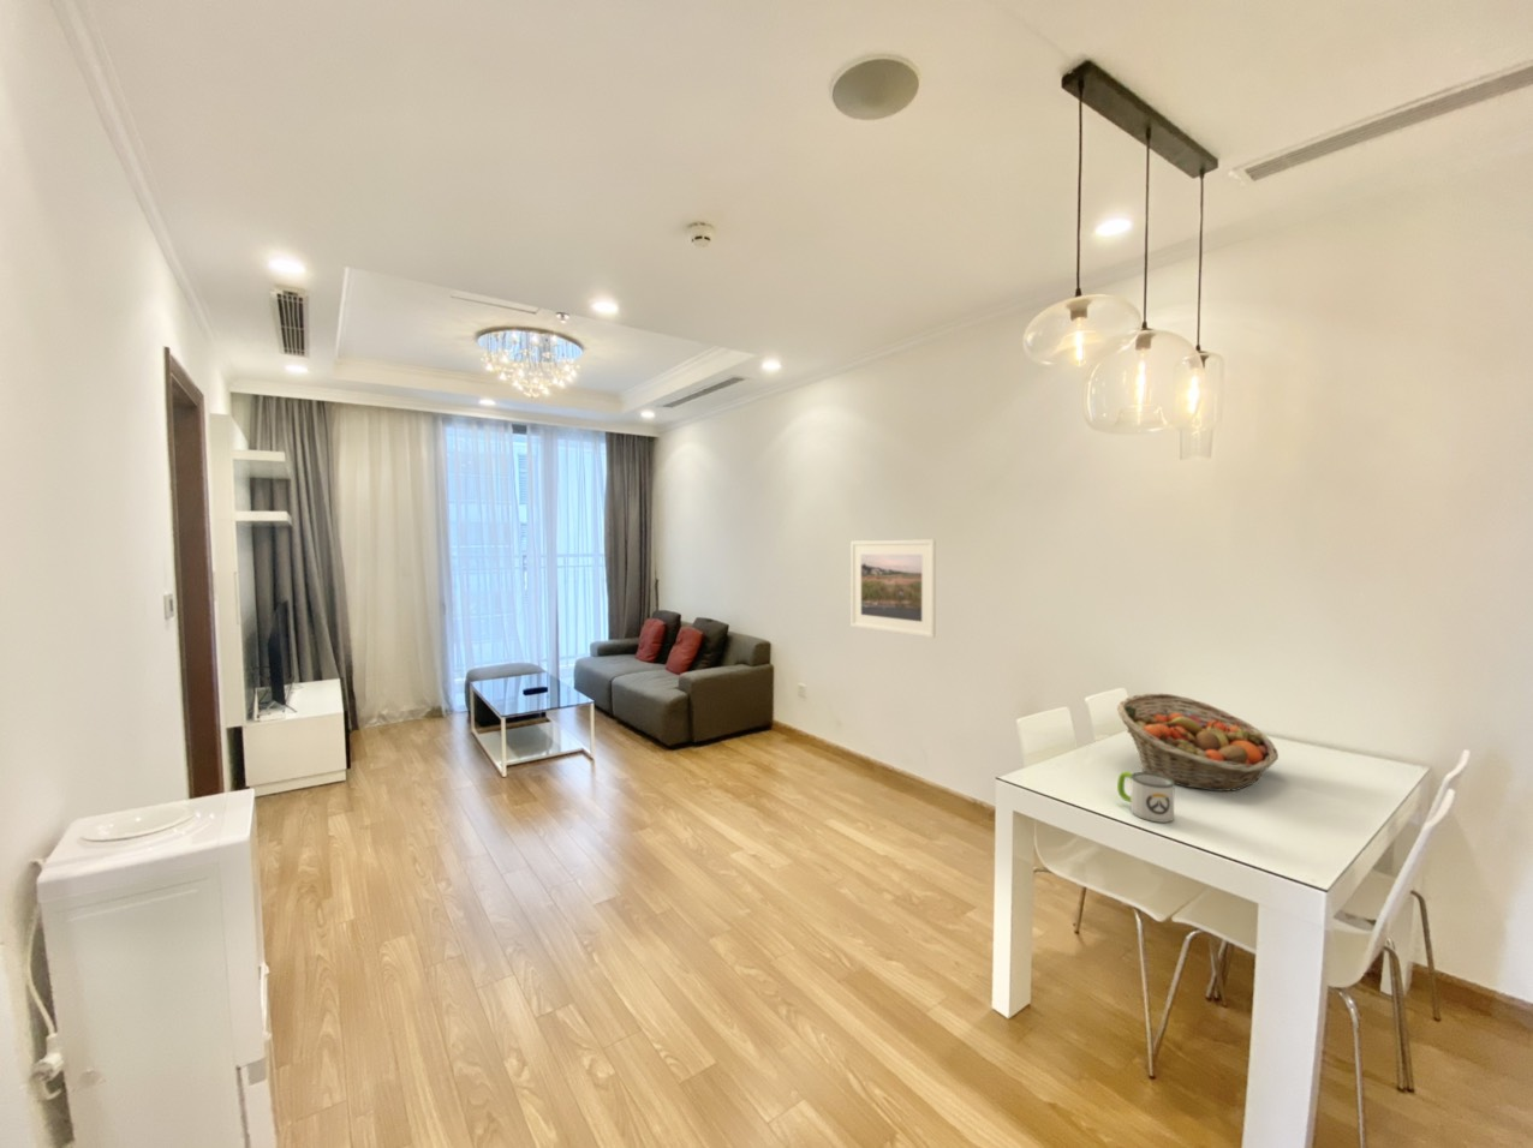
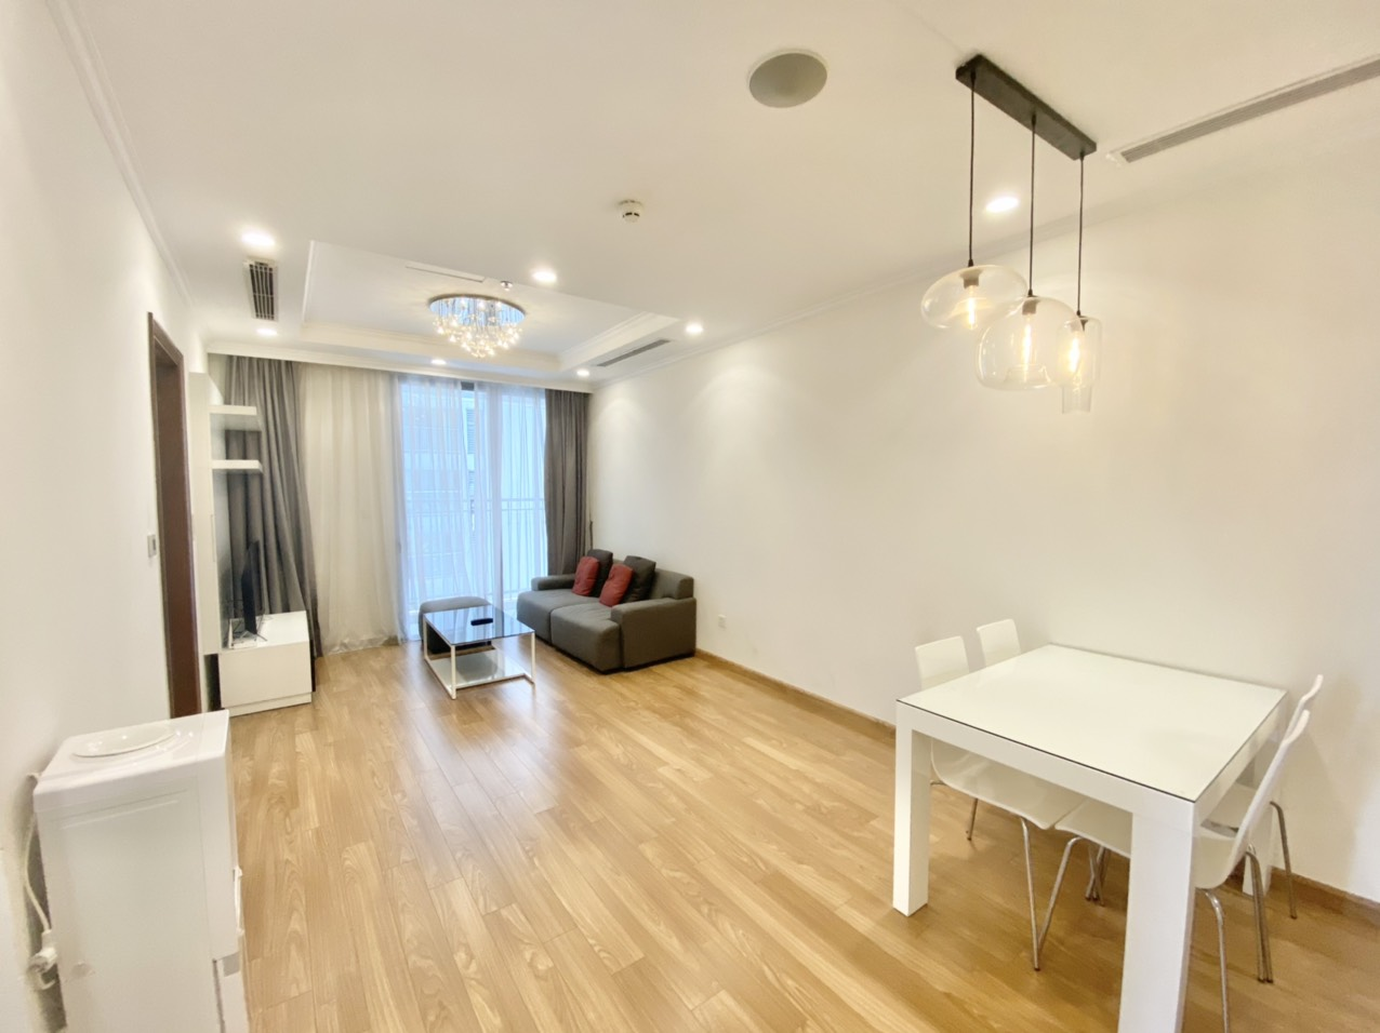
- fruit basket (1193, 738)
- mug (1143, 792)
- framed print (890, 586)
